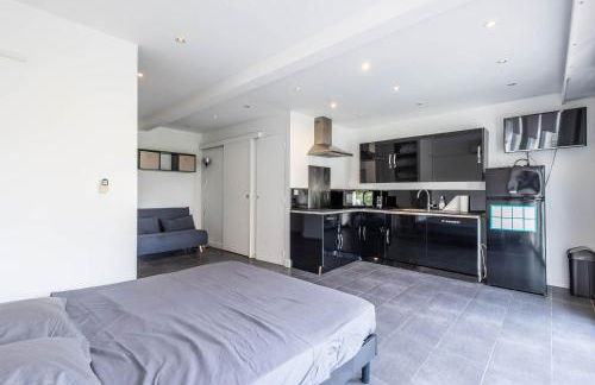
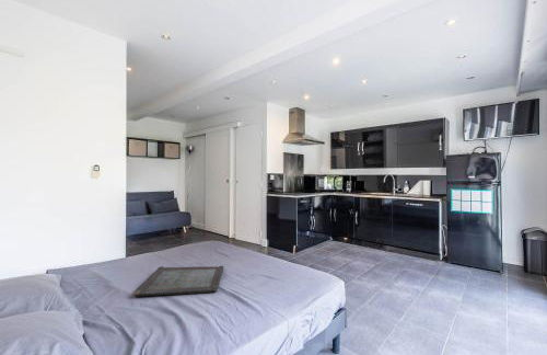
+ serving tray (184, 278)
